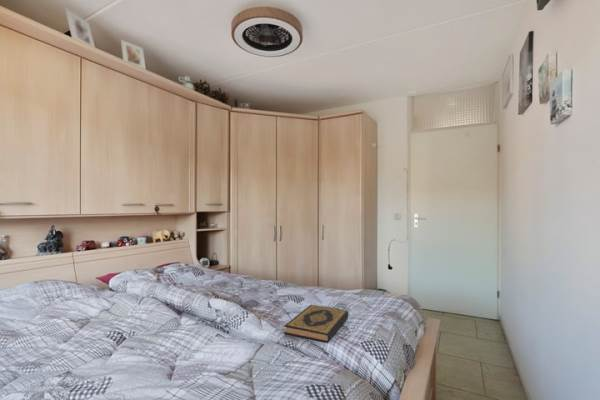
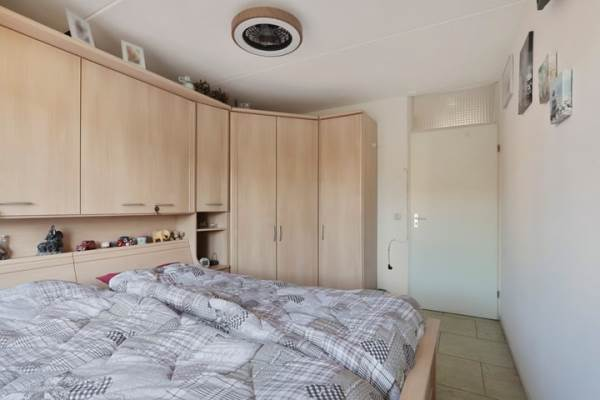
- hardback book (318, 321)
